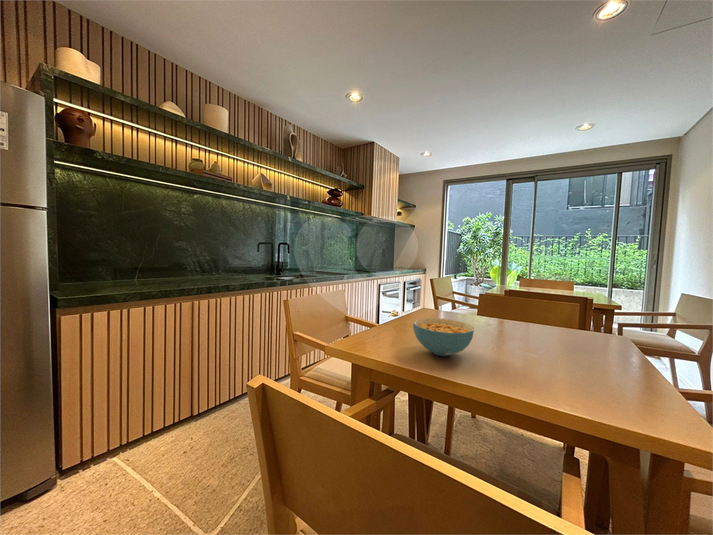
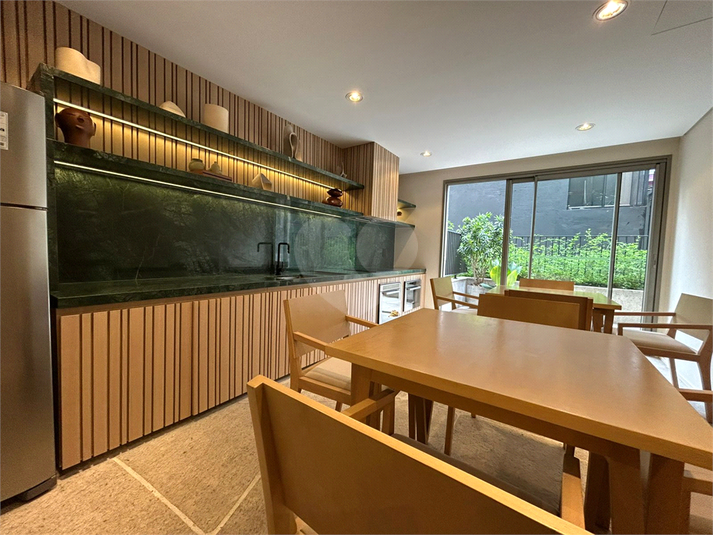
- cereal bowl (442, 338)
